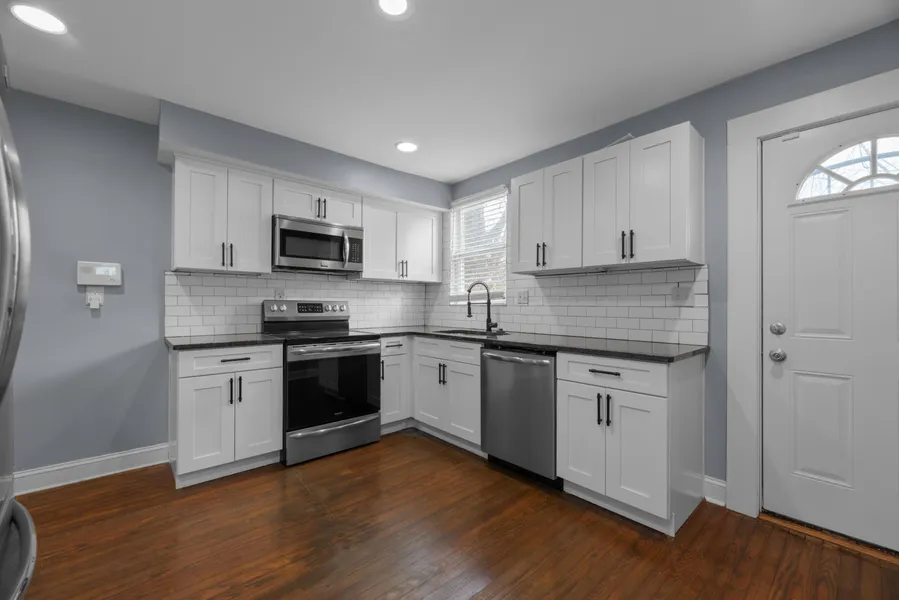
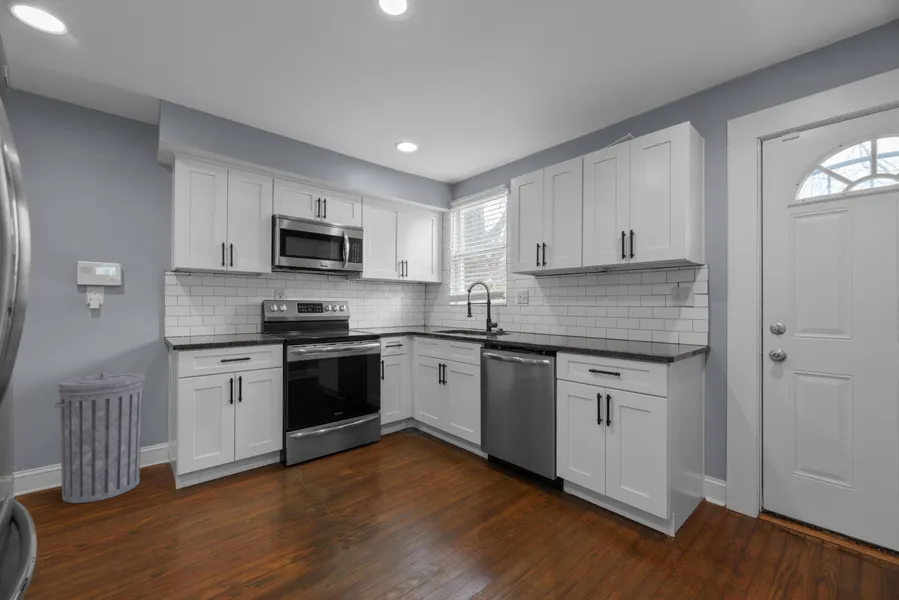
+ trash can (102, 430)
